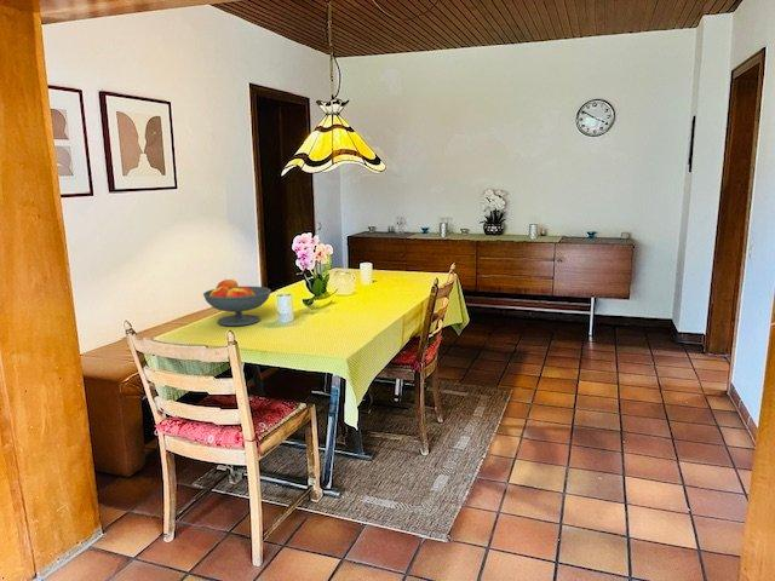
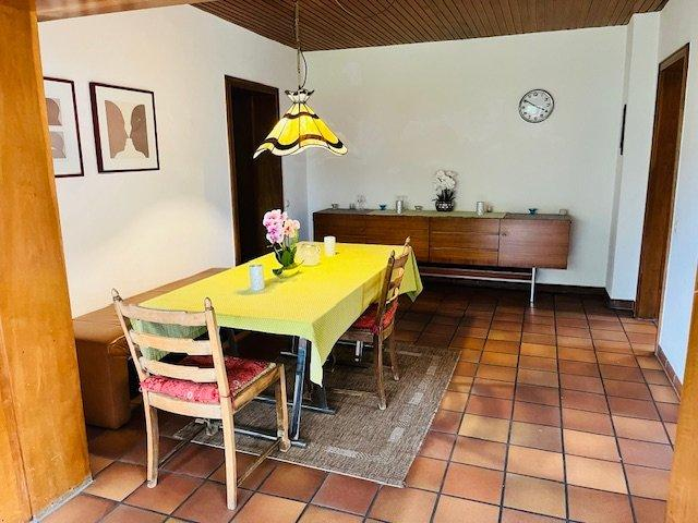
- fruit bowl (237, 300)
